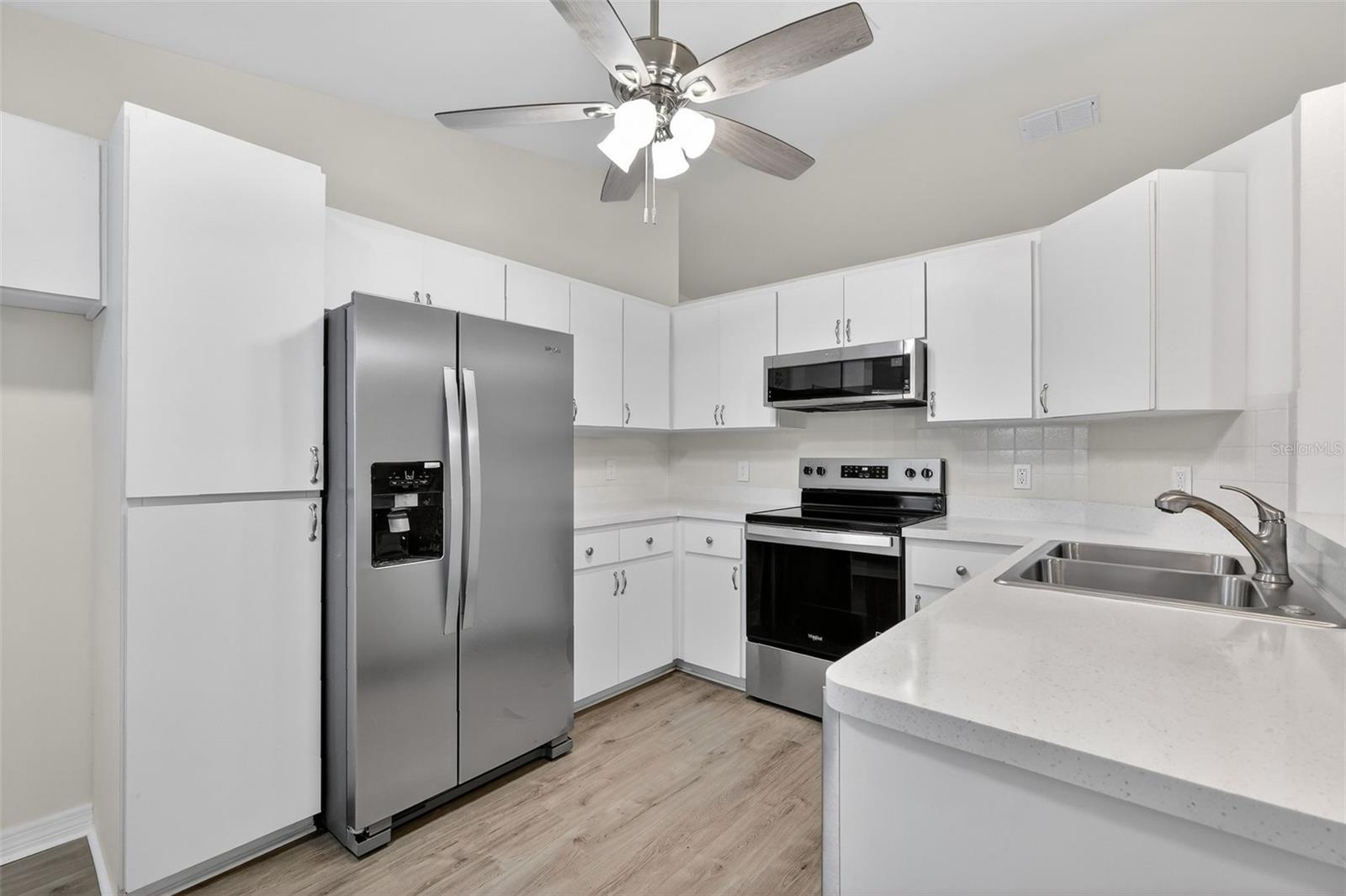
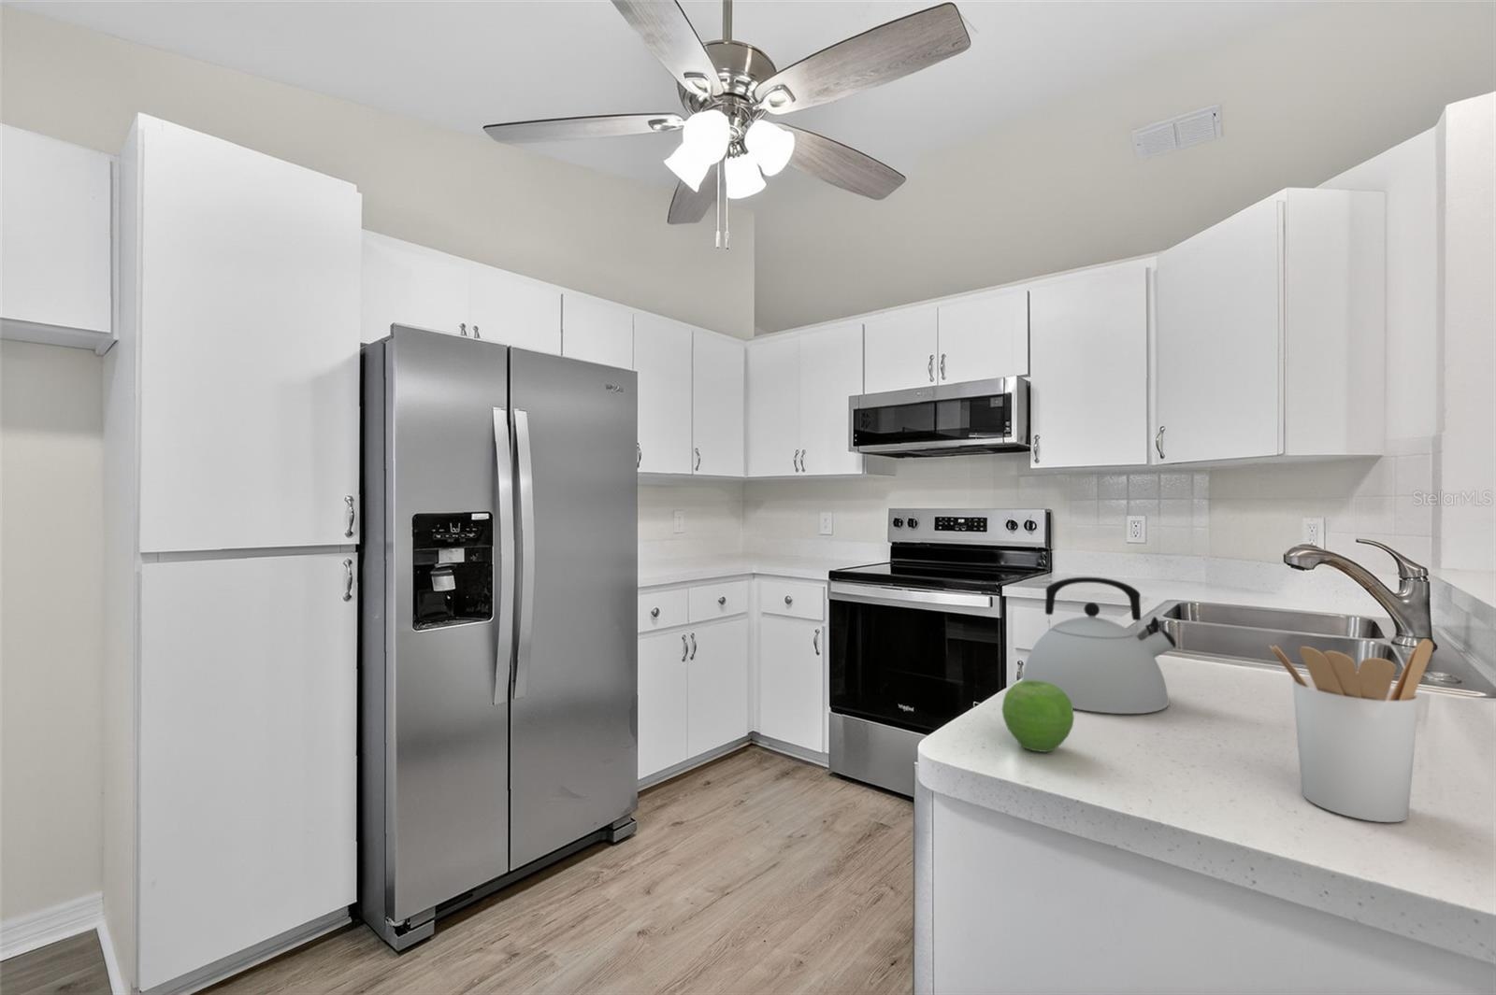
+ utensil holder (1352, 722)
+ fruit (1037, 715)
+ kettle (1095, 635)
